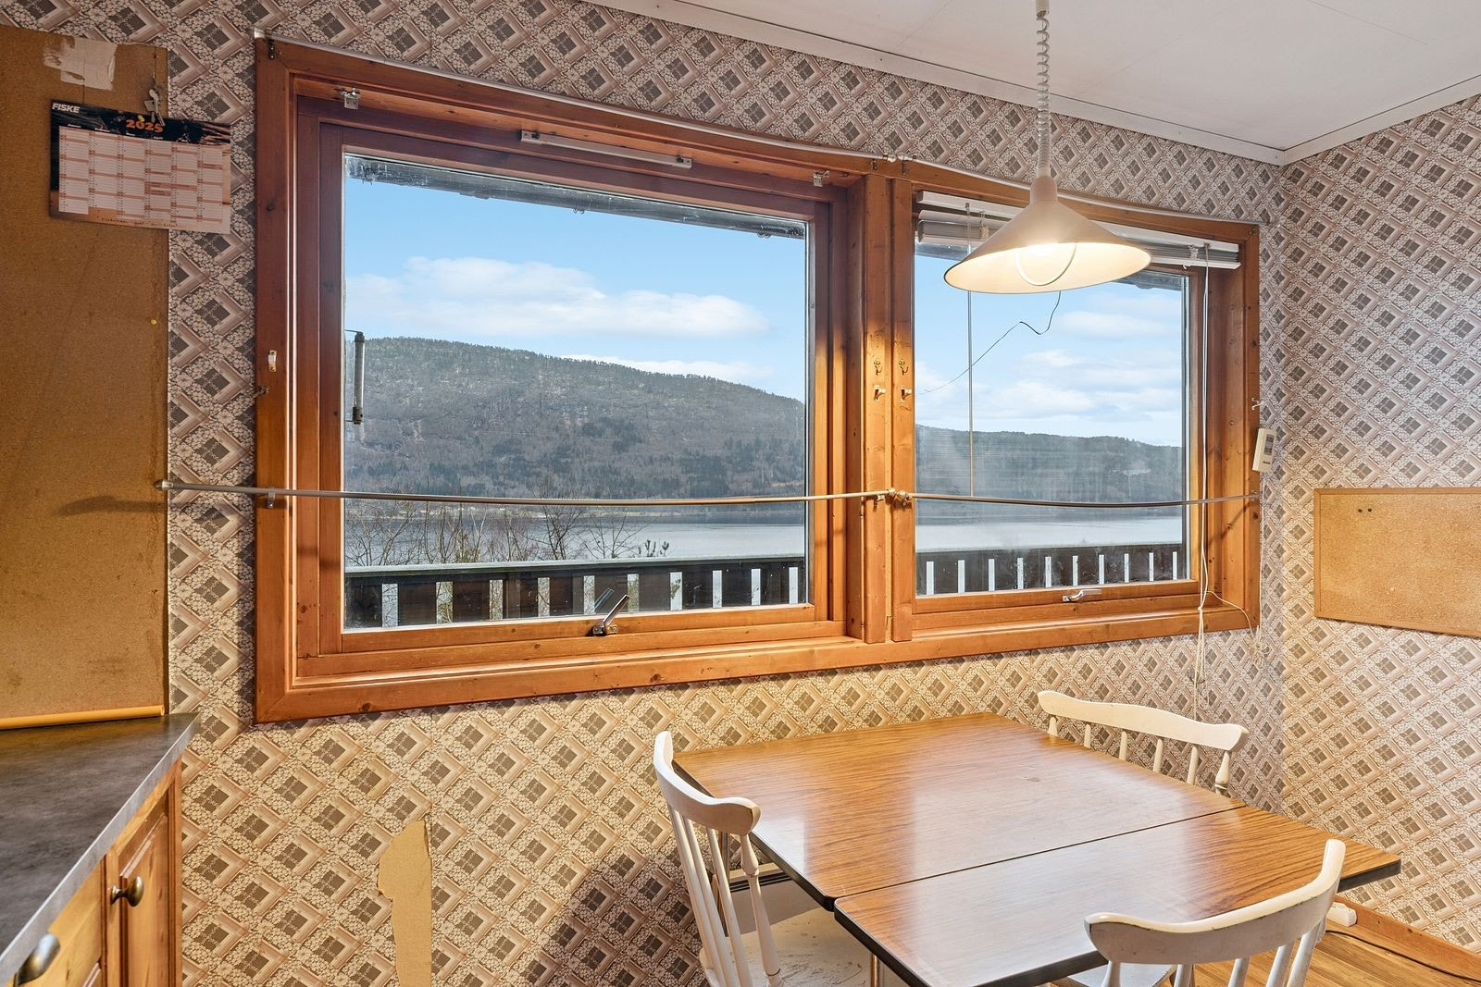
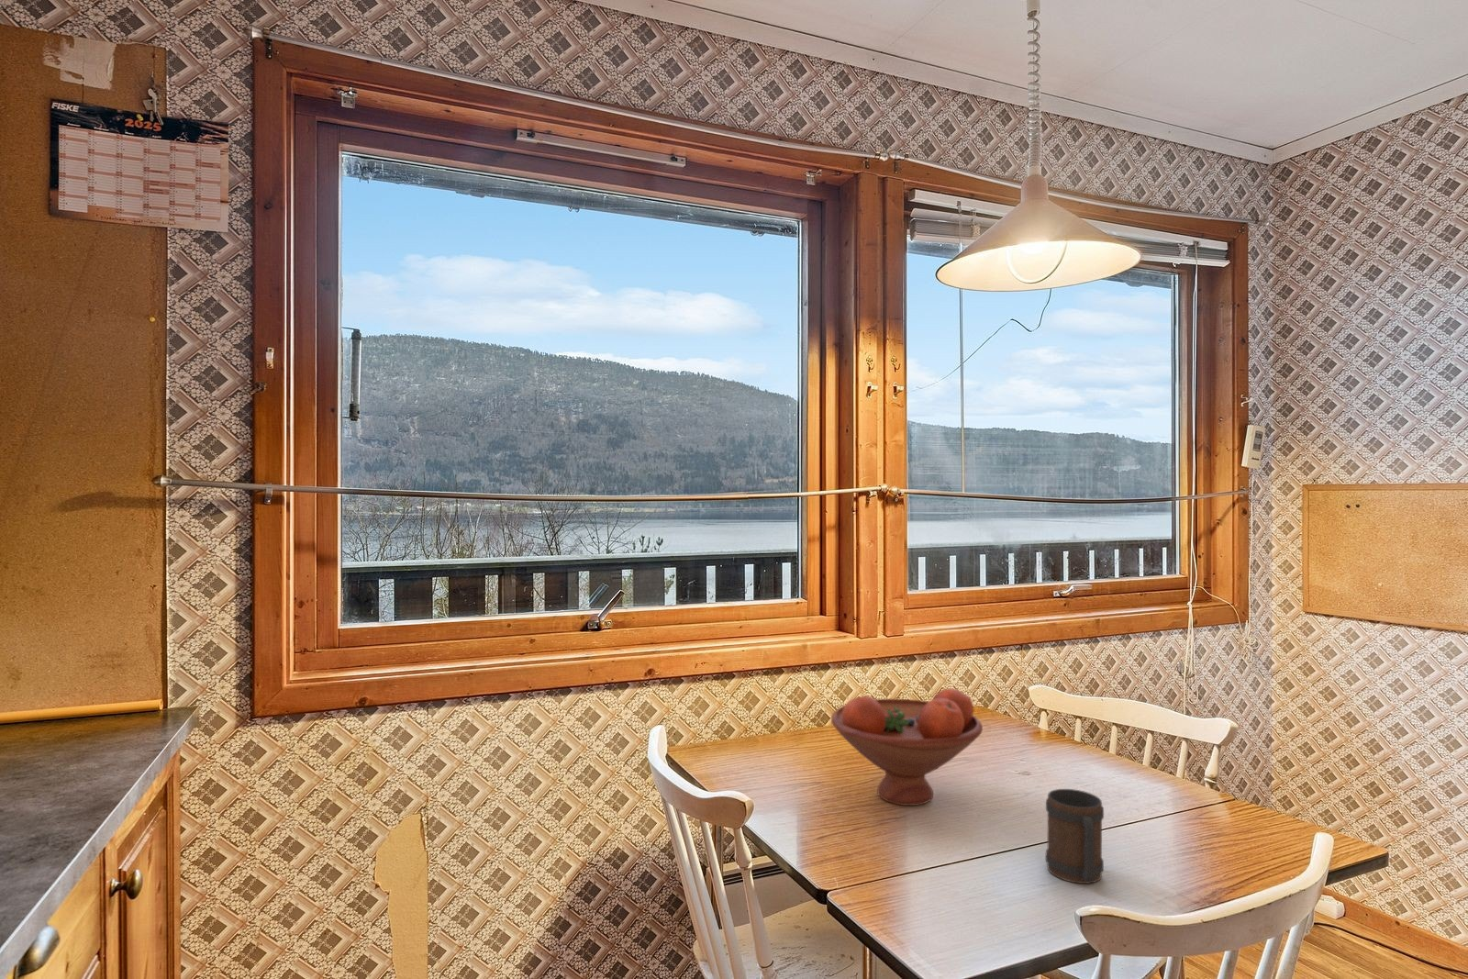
+ fruit bowl (904, 742)
+ mug (1076, 837)
